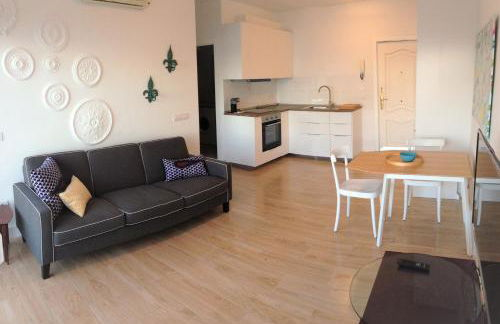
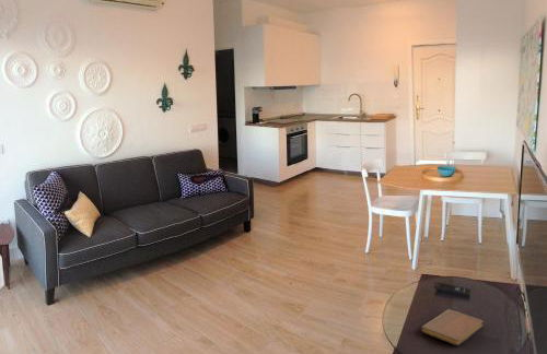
+ notebook (452, 326)
